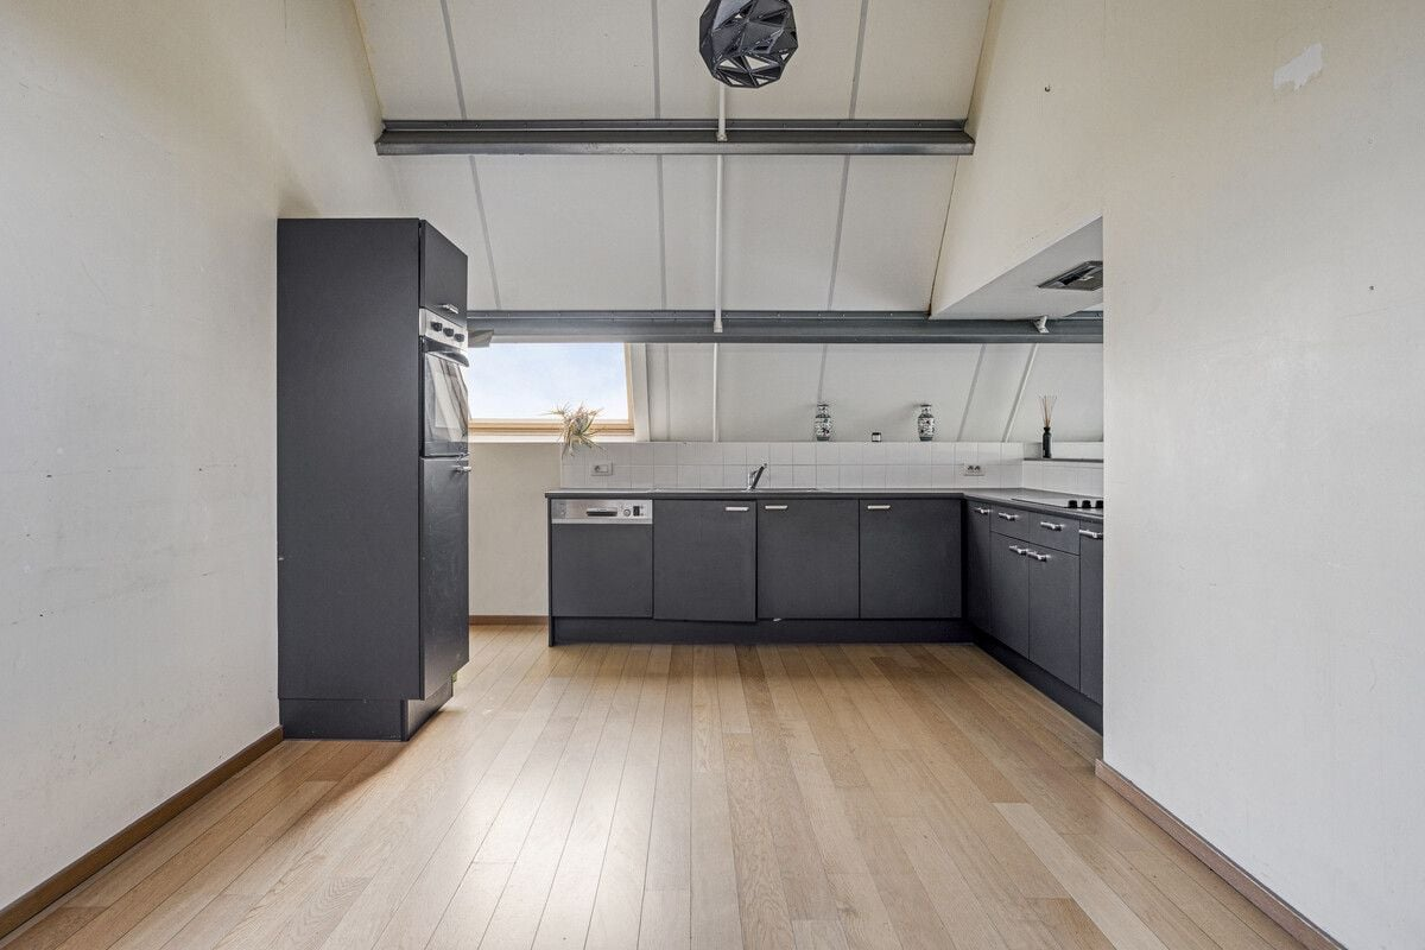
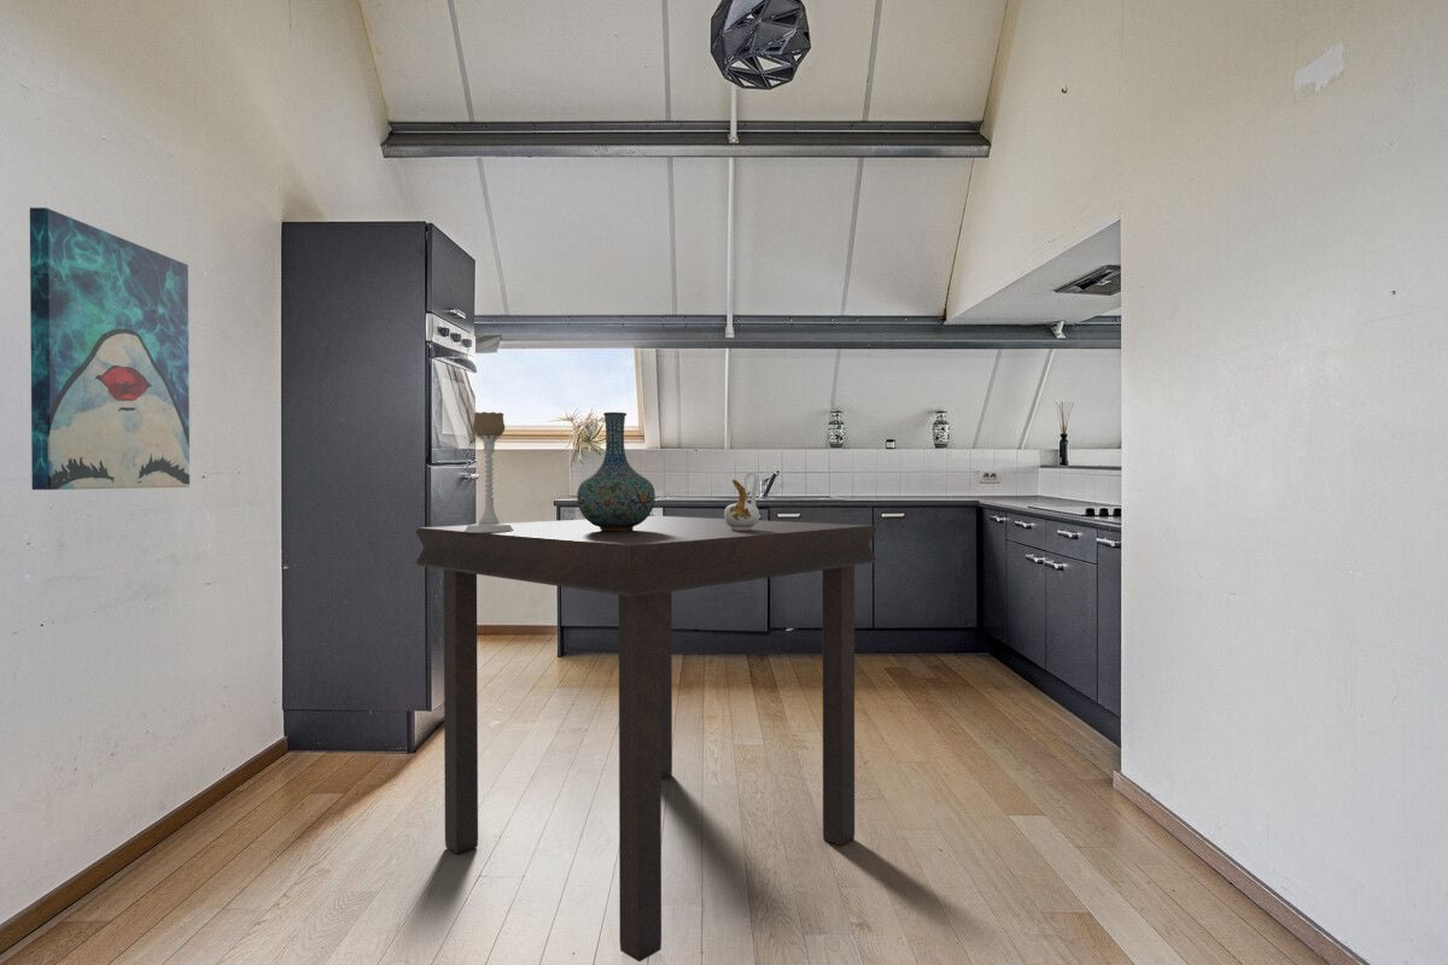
+ vase (615, 470)
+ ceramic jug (741, 499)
+ candle holder (489, 470)
+ wall art (119, 363)
+ dining table (649, 684)
